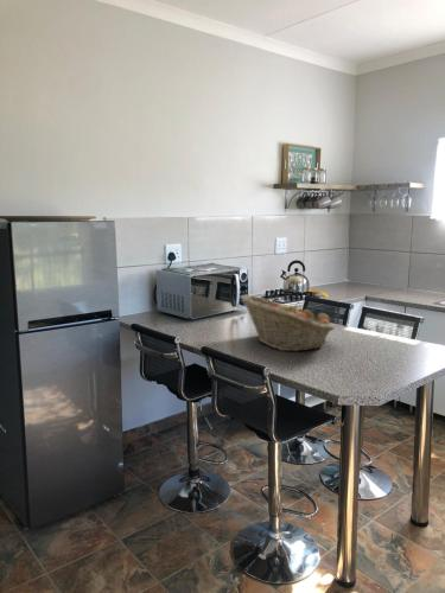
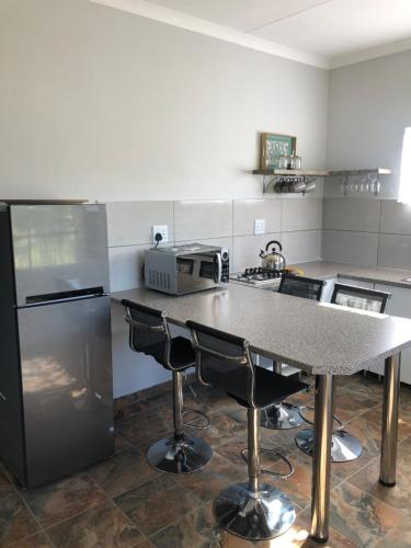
- fruit basket (285, 319)
